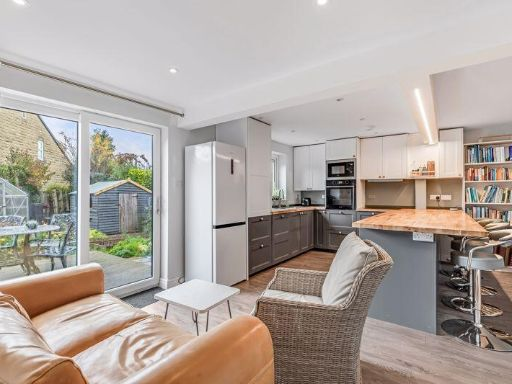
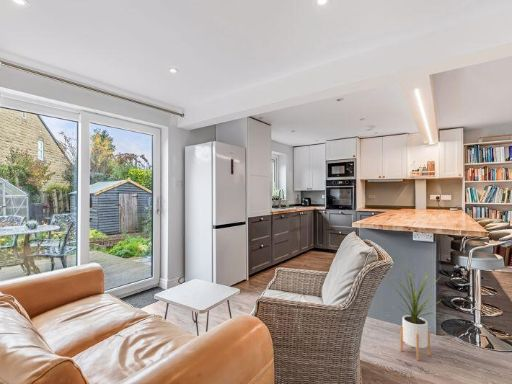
+ house plant (416, 310)
